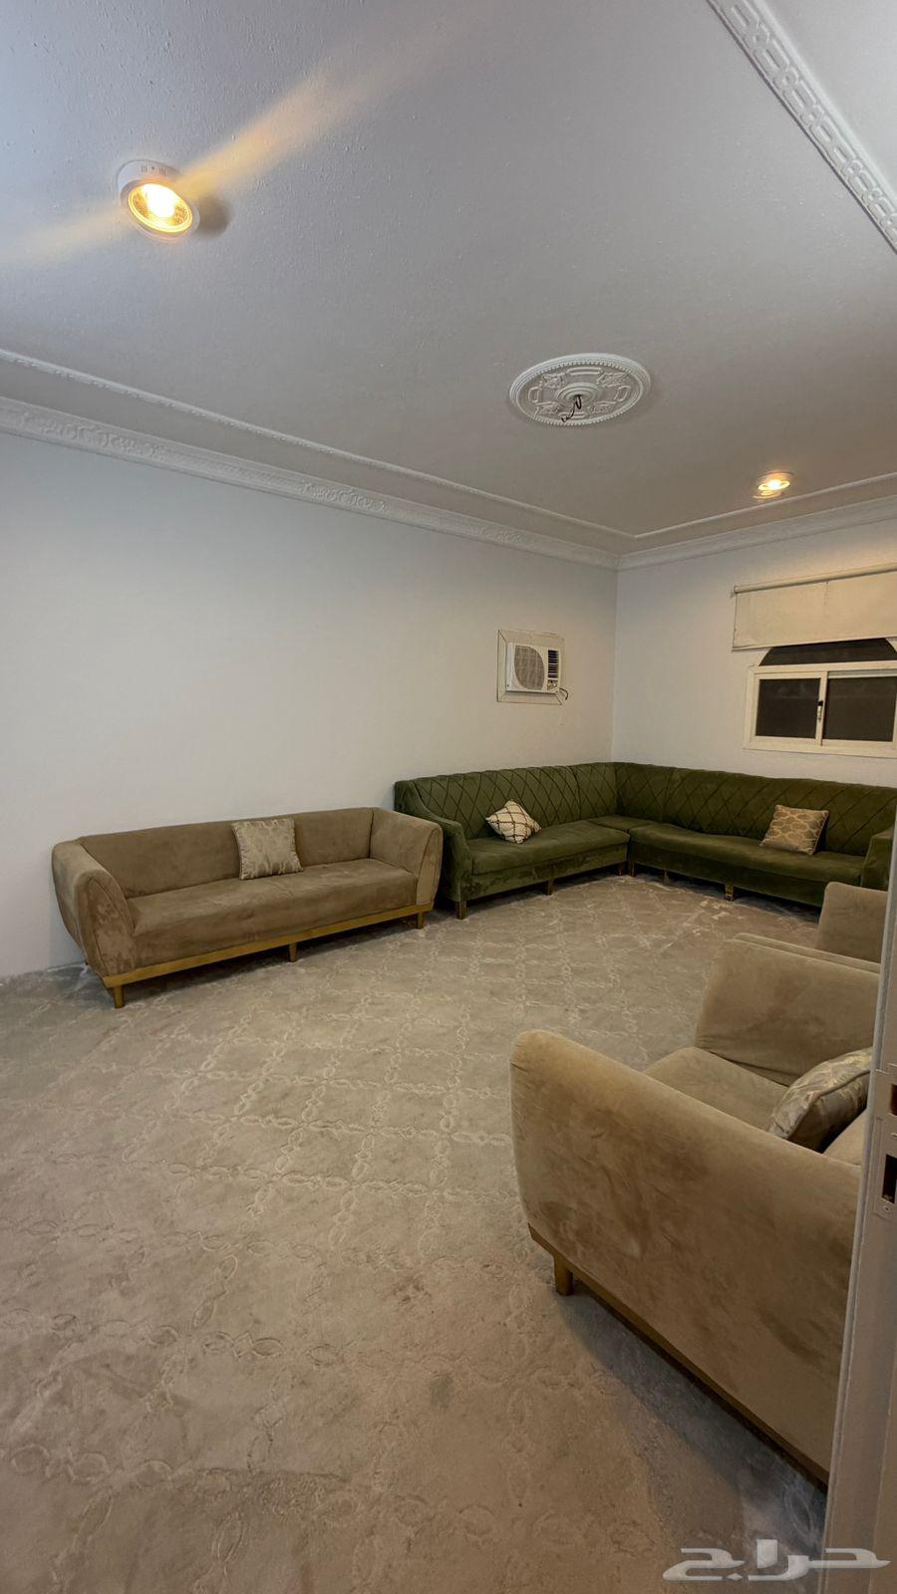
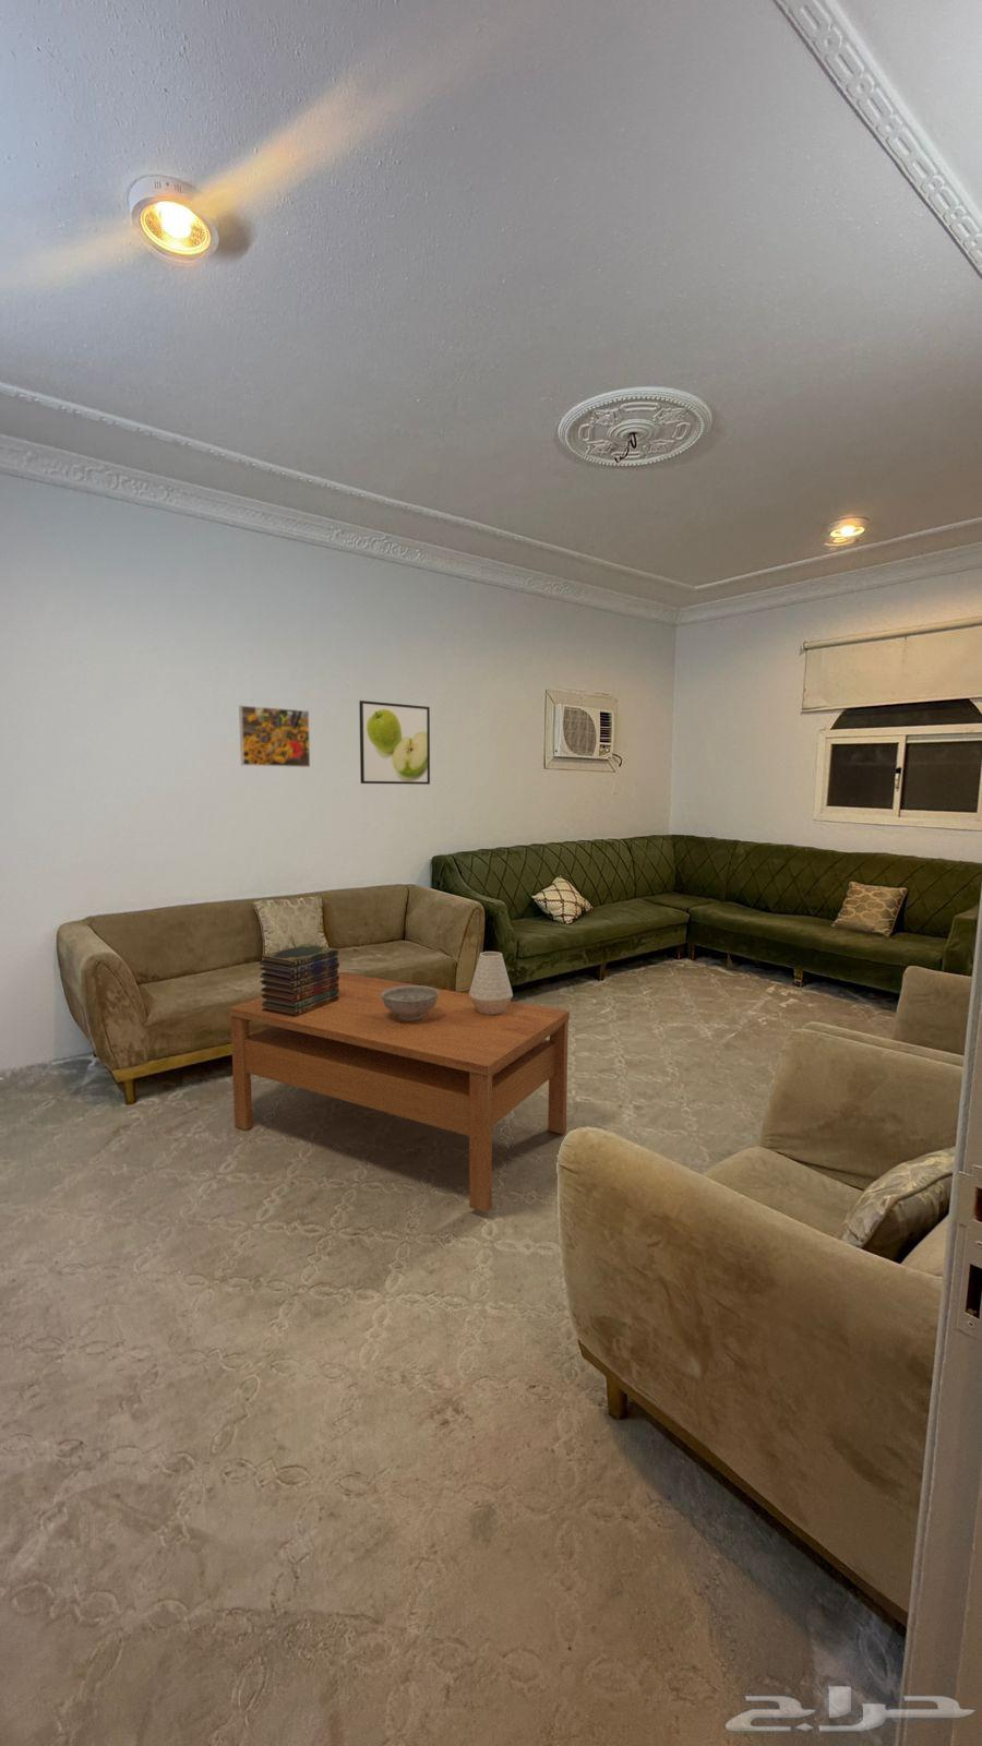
+ book stack (300, 977)
+ coffee table (398, 1070)
+ vase (490, 981)
+ decorative bowl (410, 1004)
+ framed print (394, 743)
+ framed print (275, 736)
